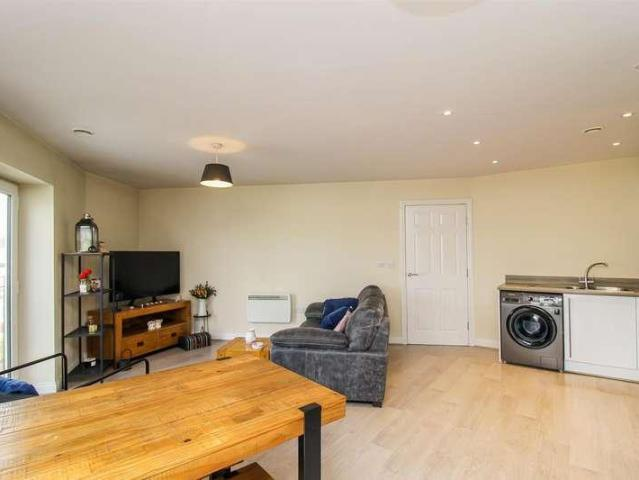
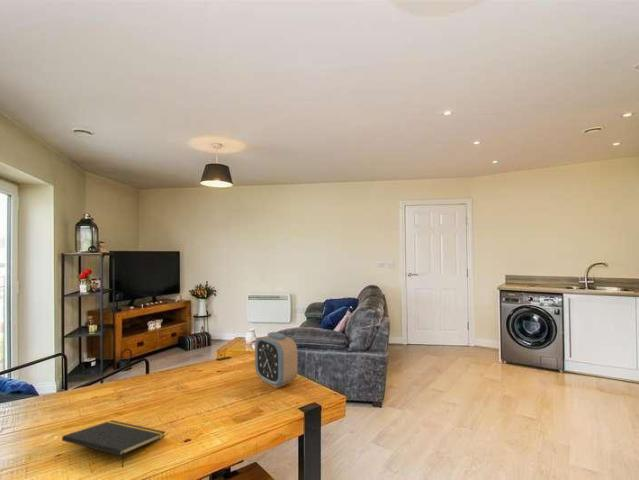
+ notepad (115, 436)
+ alarm clock (275, 358)
